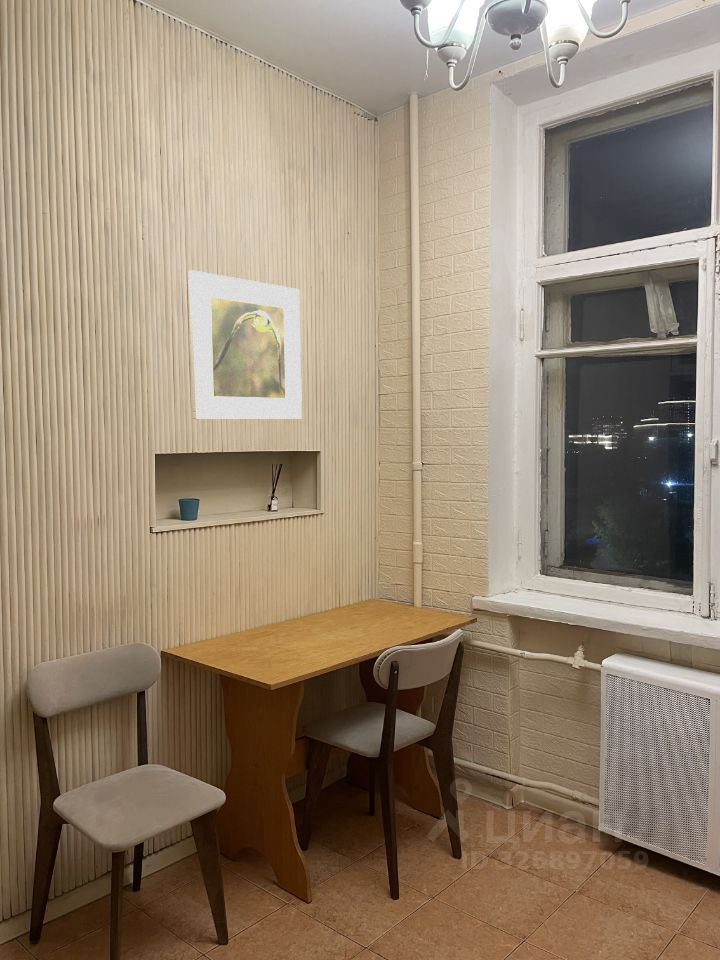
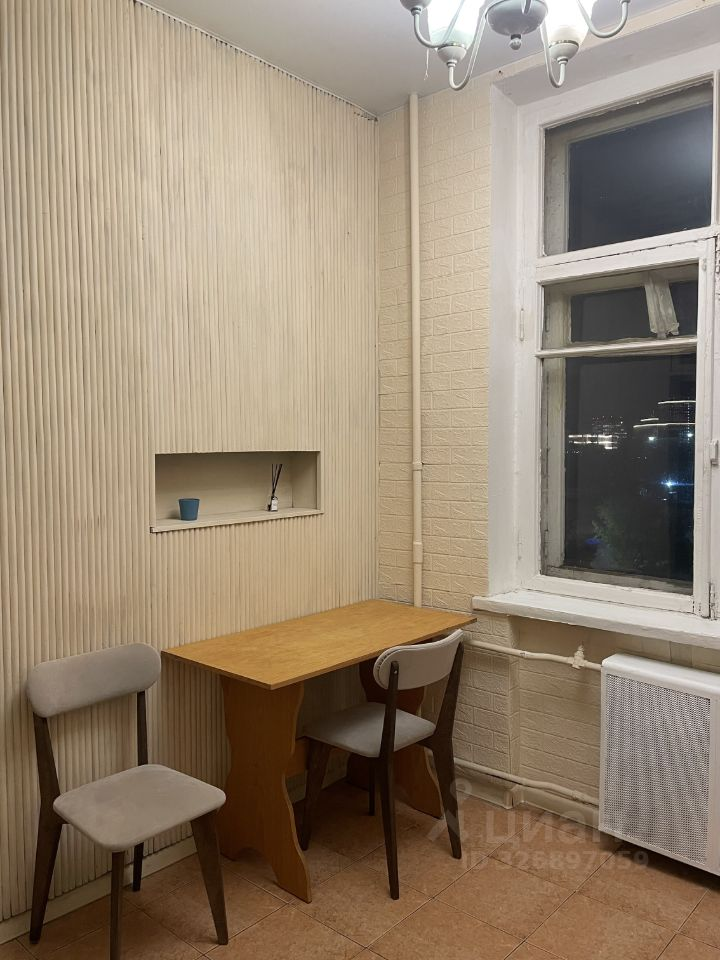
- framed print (249, 350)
